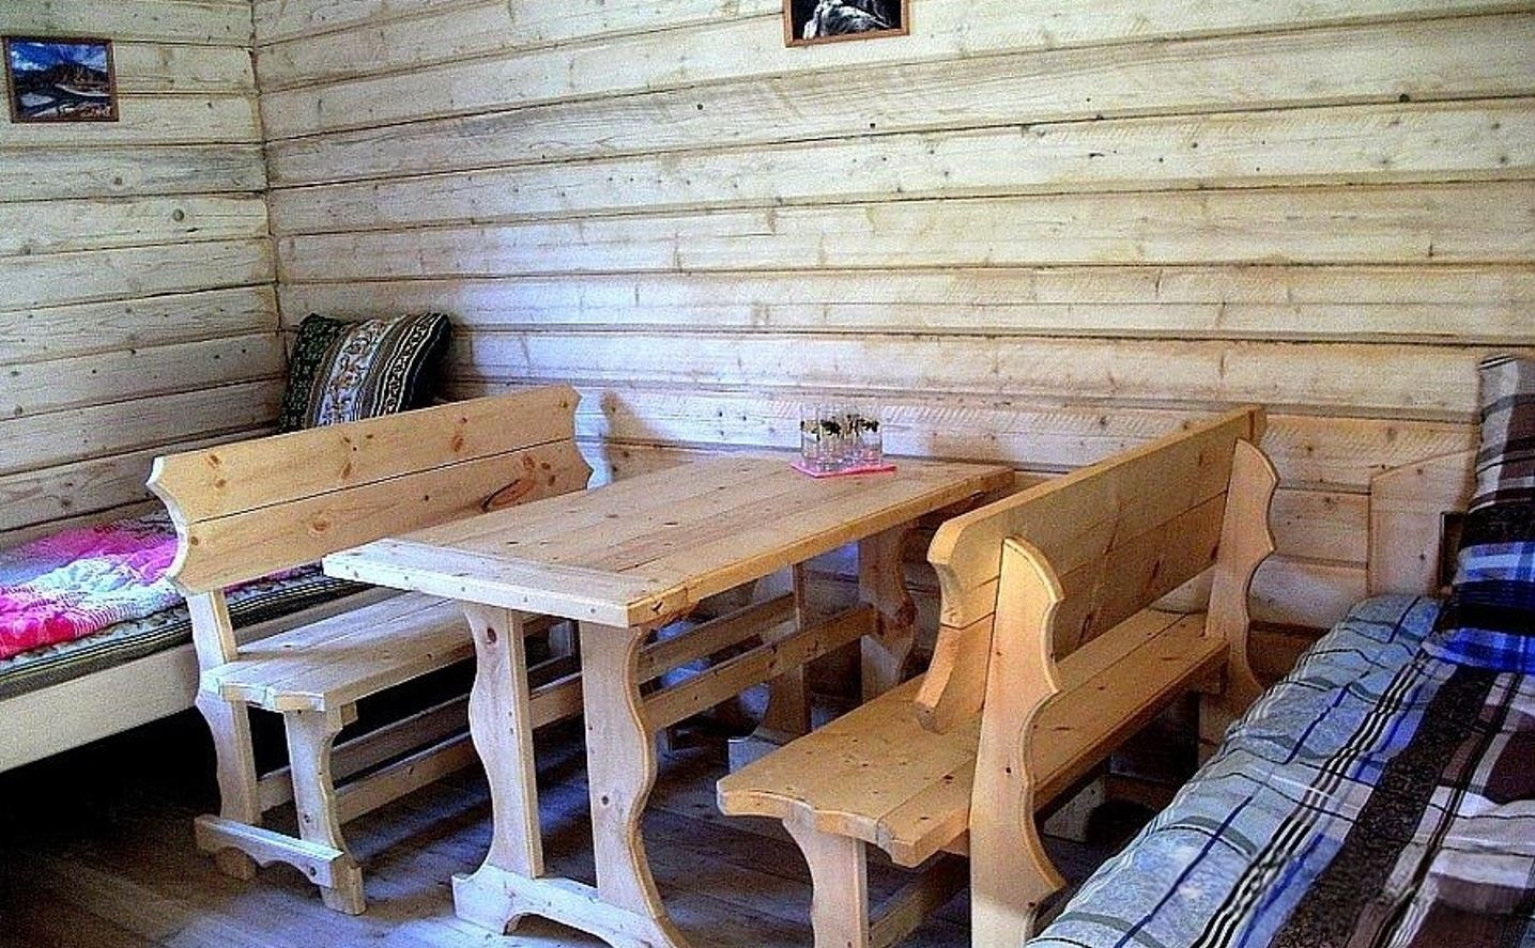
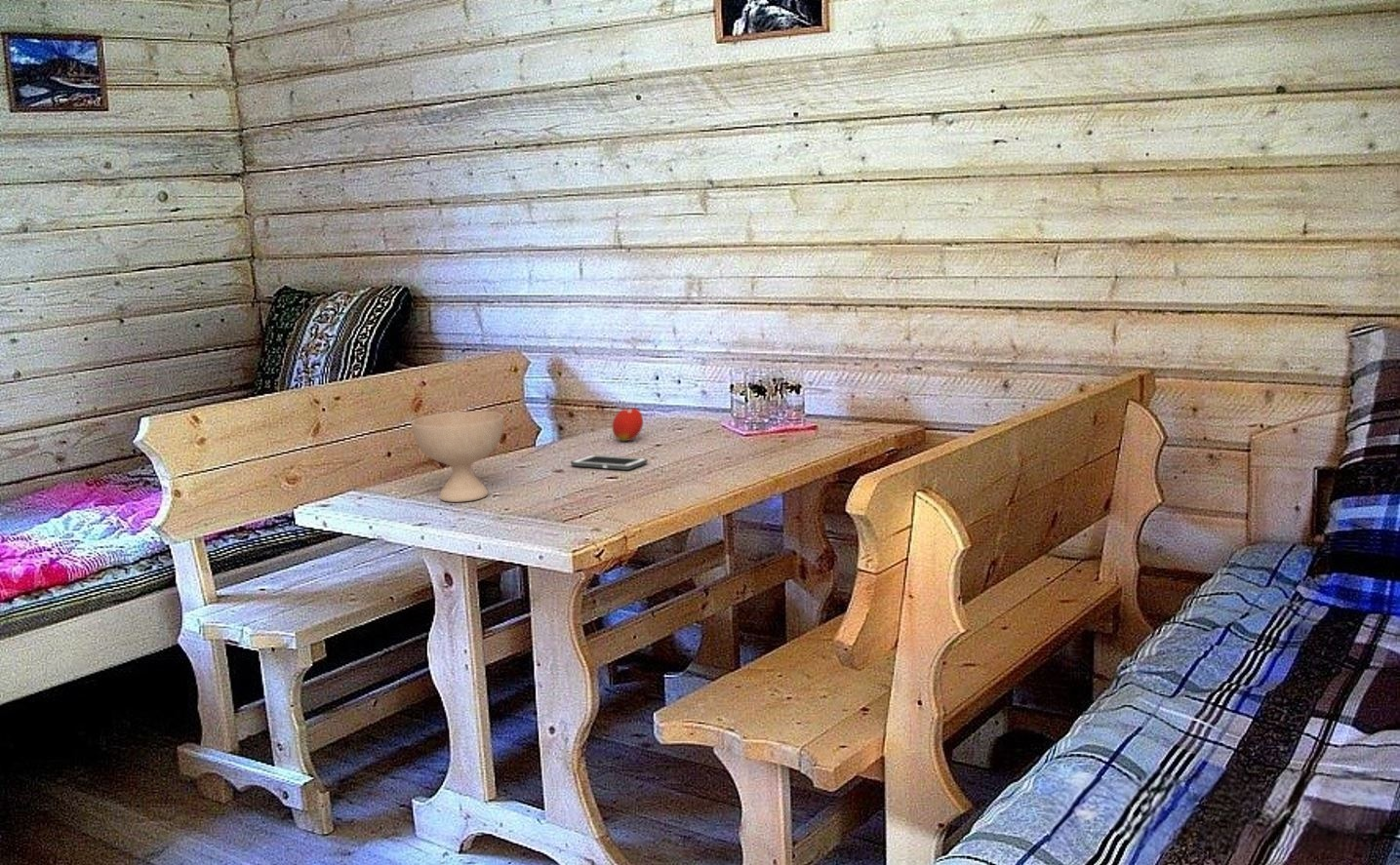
+ cell phone (609, 462)
+ fruit (627, 422)
+ bowl (460, 457)
